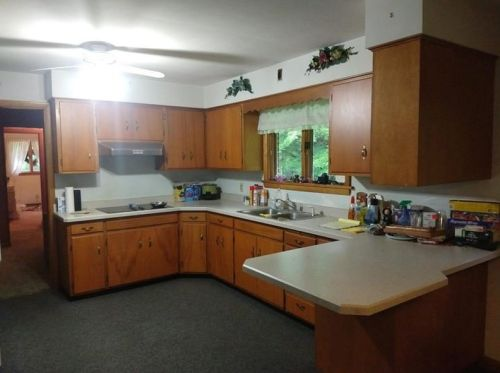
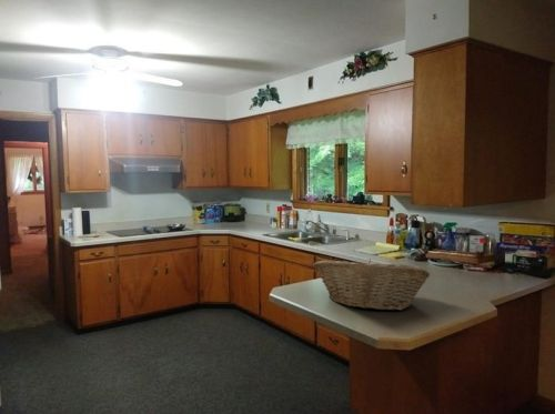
+ fruit basket (369, 279)
